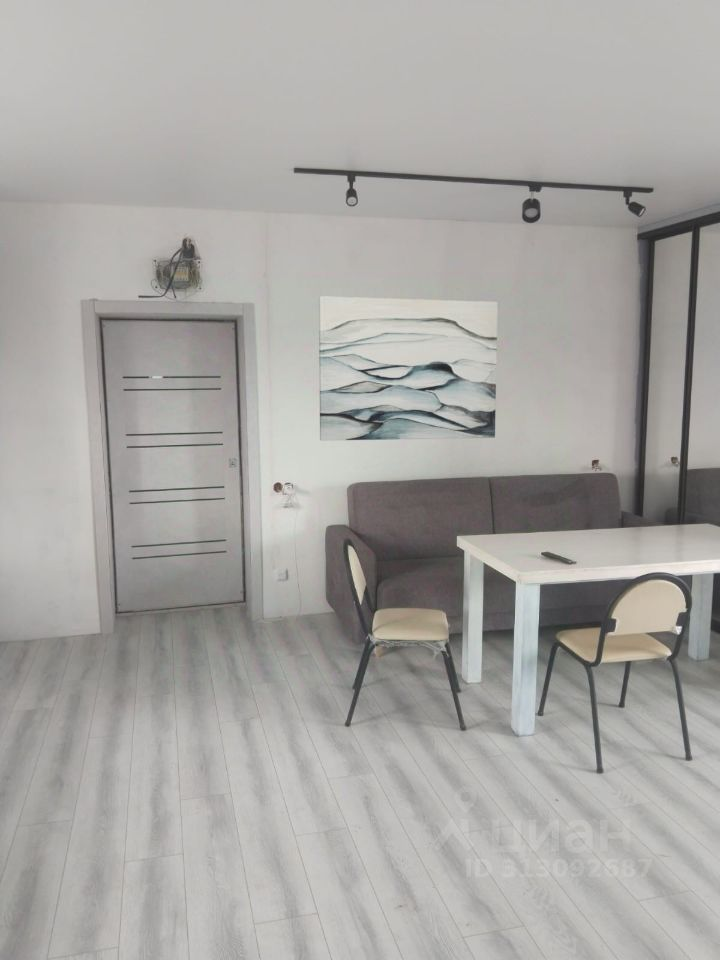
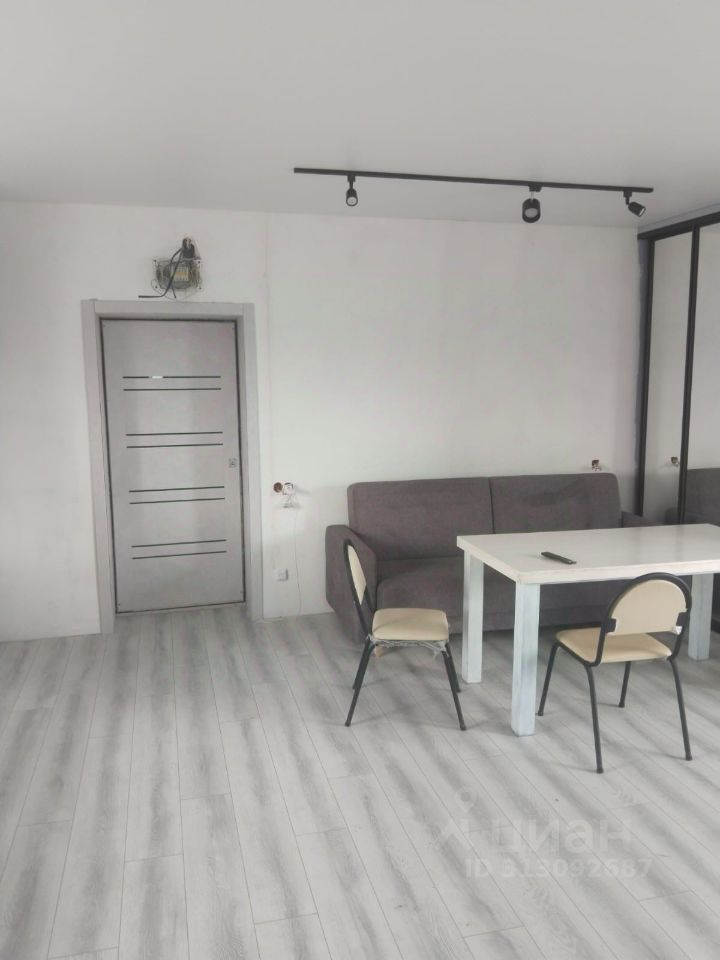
- wall art (410, 370)
